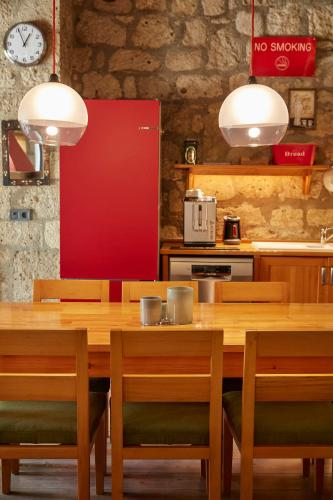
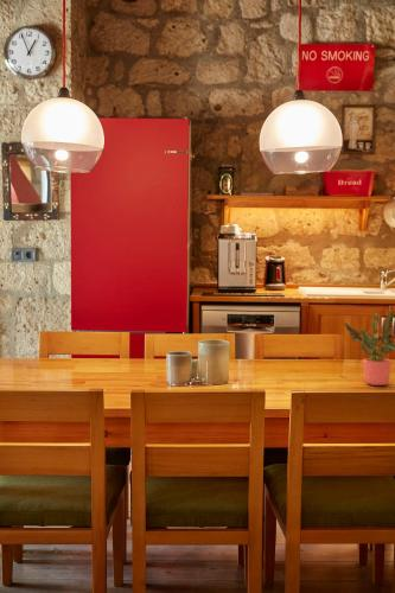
+ potted plant (374, 347)
